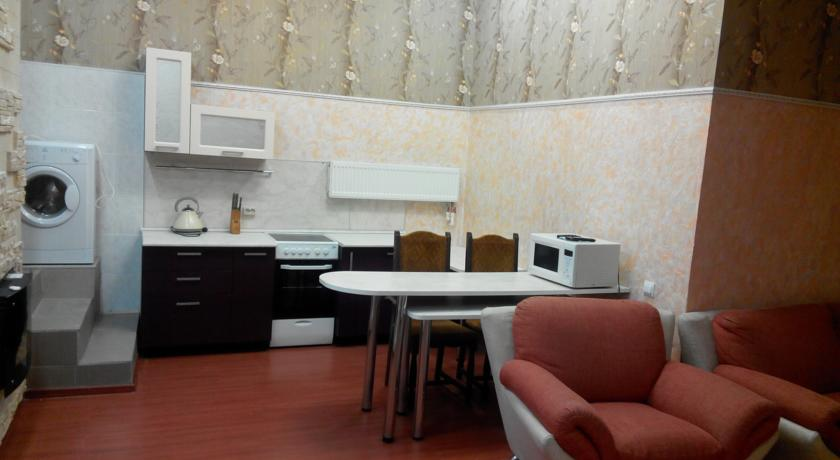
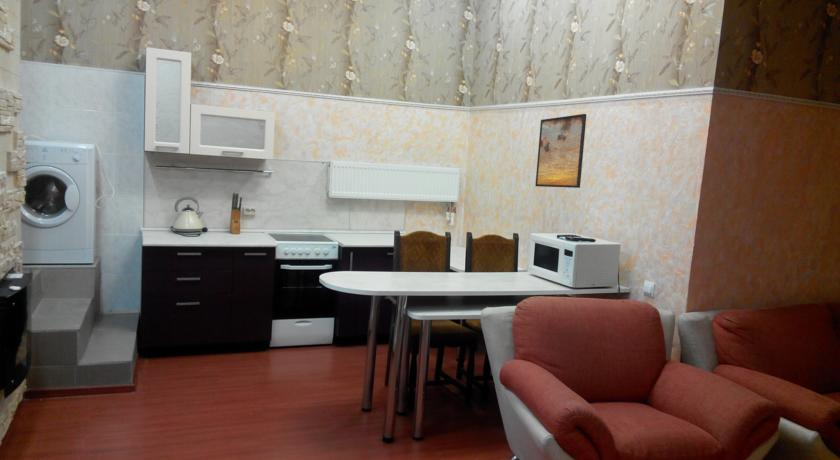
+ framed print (559, 152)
